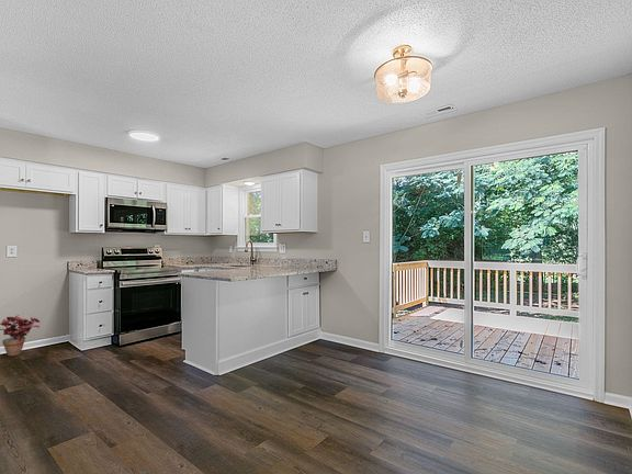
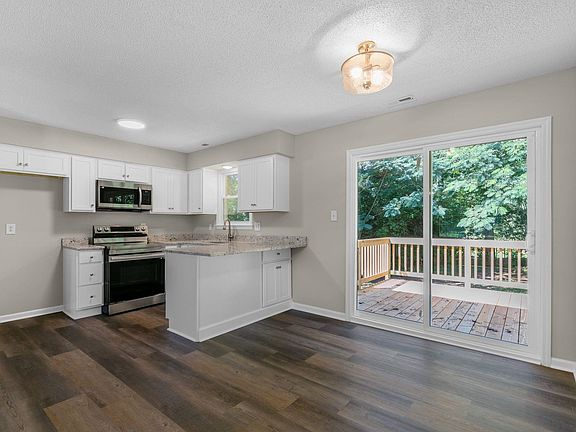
- potted plant (18, 335)
